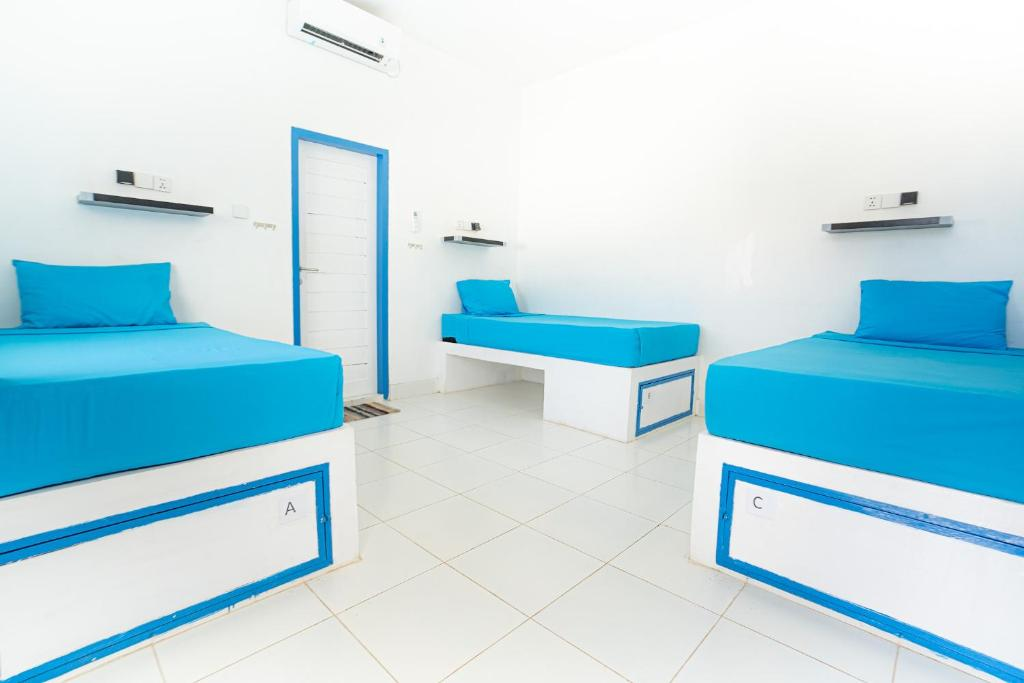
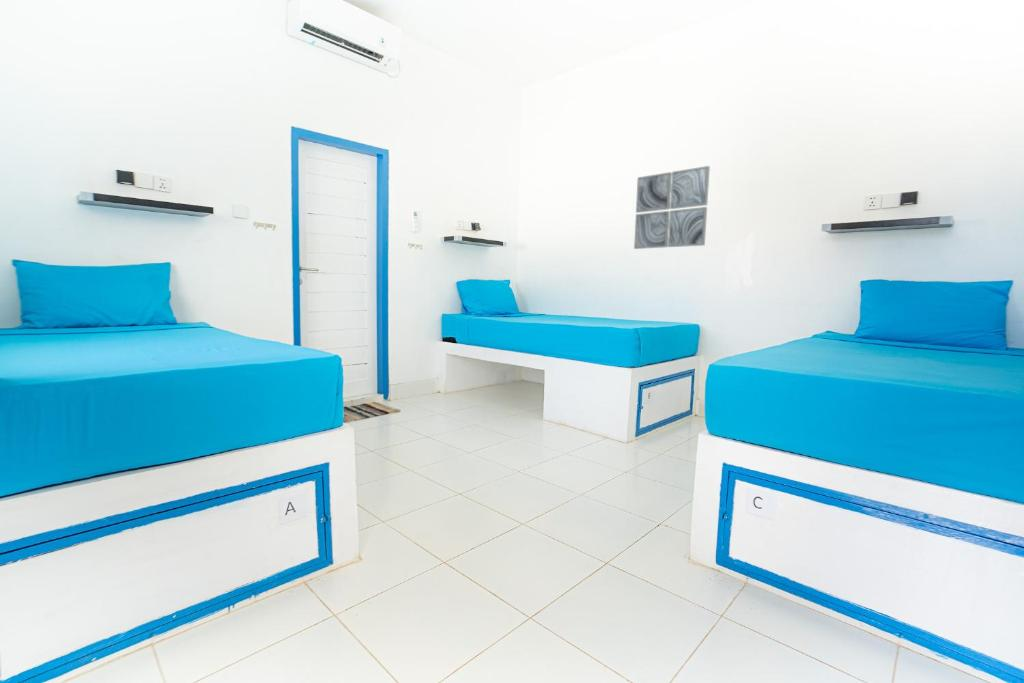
+ wall art (669, 208)
